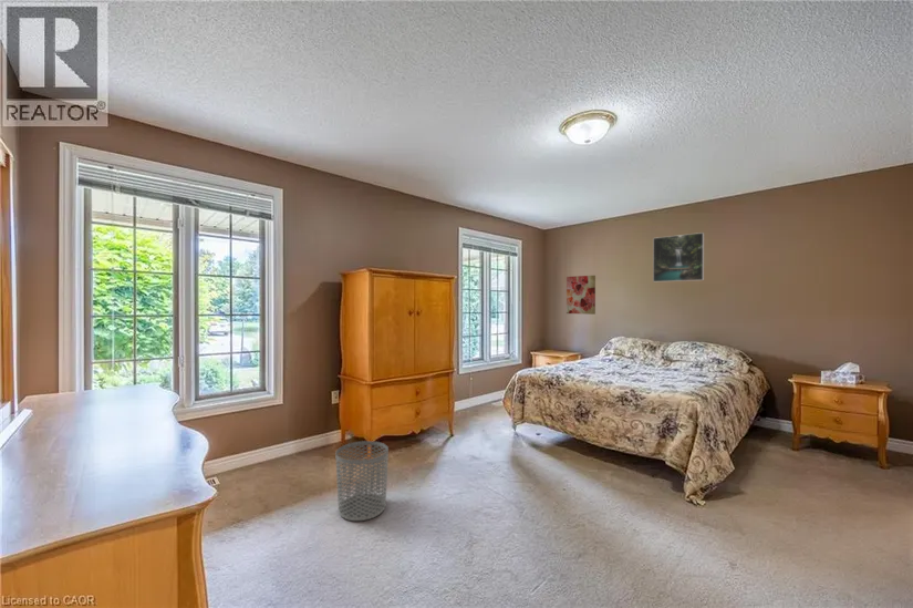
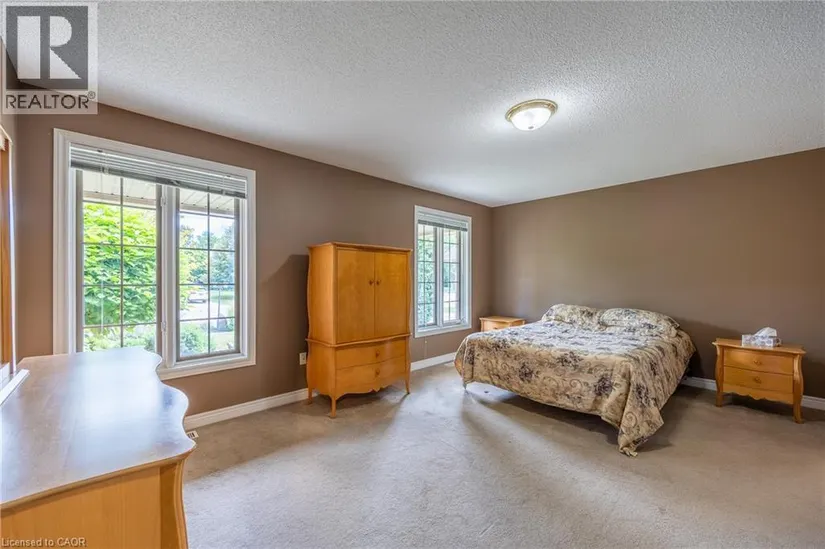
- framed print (677, 258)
- wall art (580, 295)
- waste bin (362, 478)
